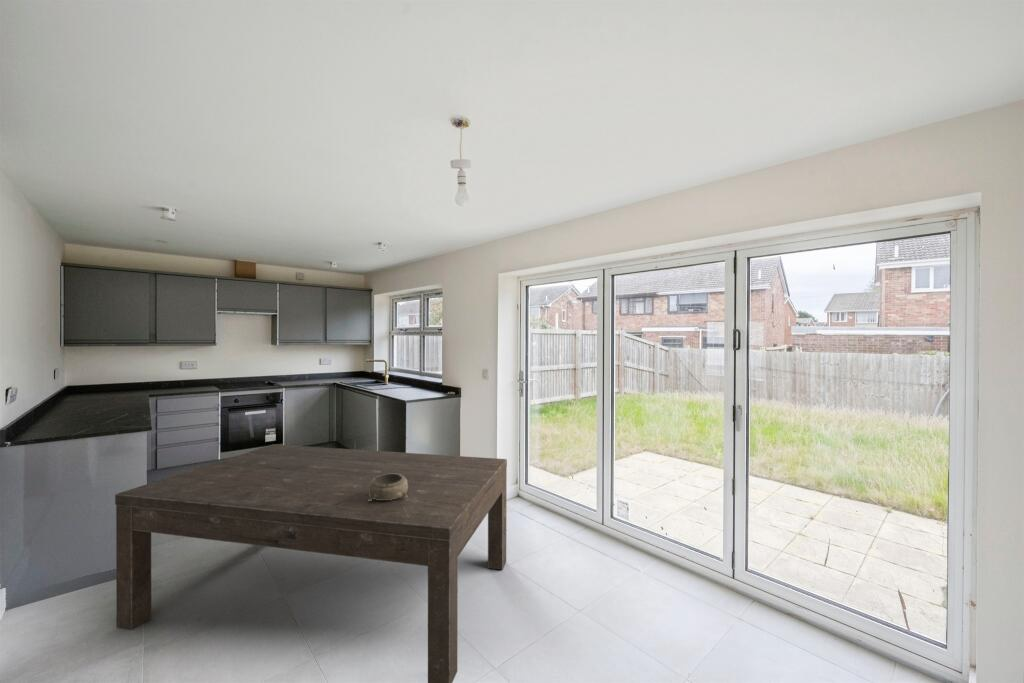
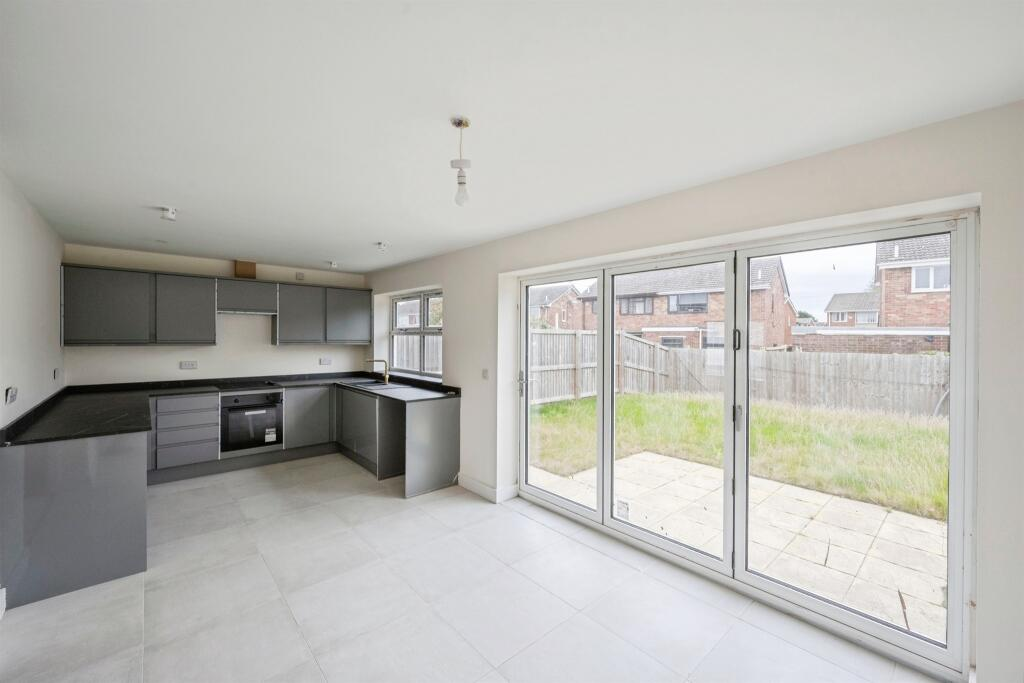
- decorative bowl (390, 488)
- dining table (336, 532)
